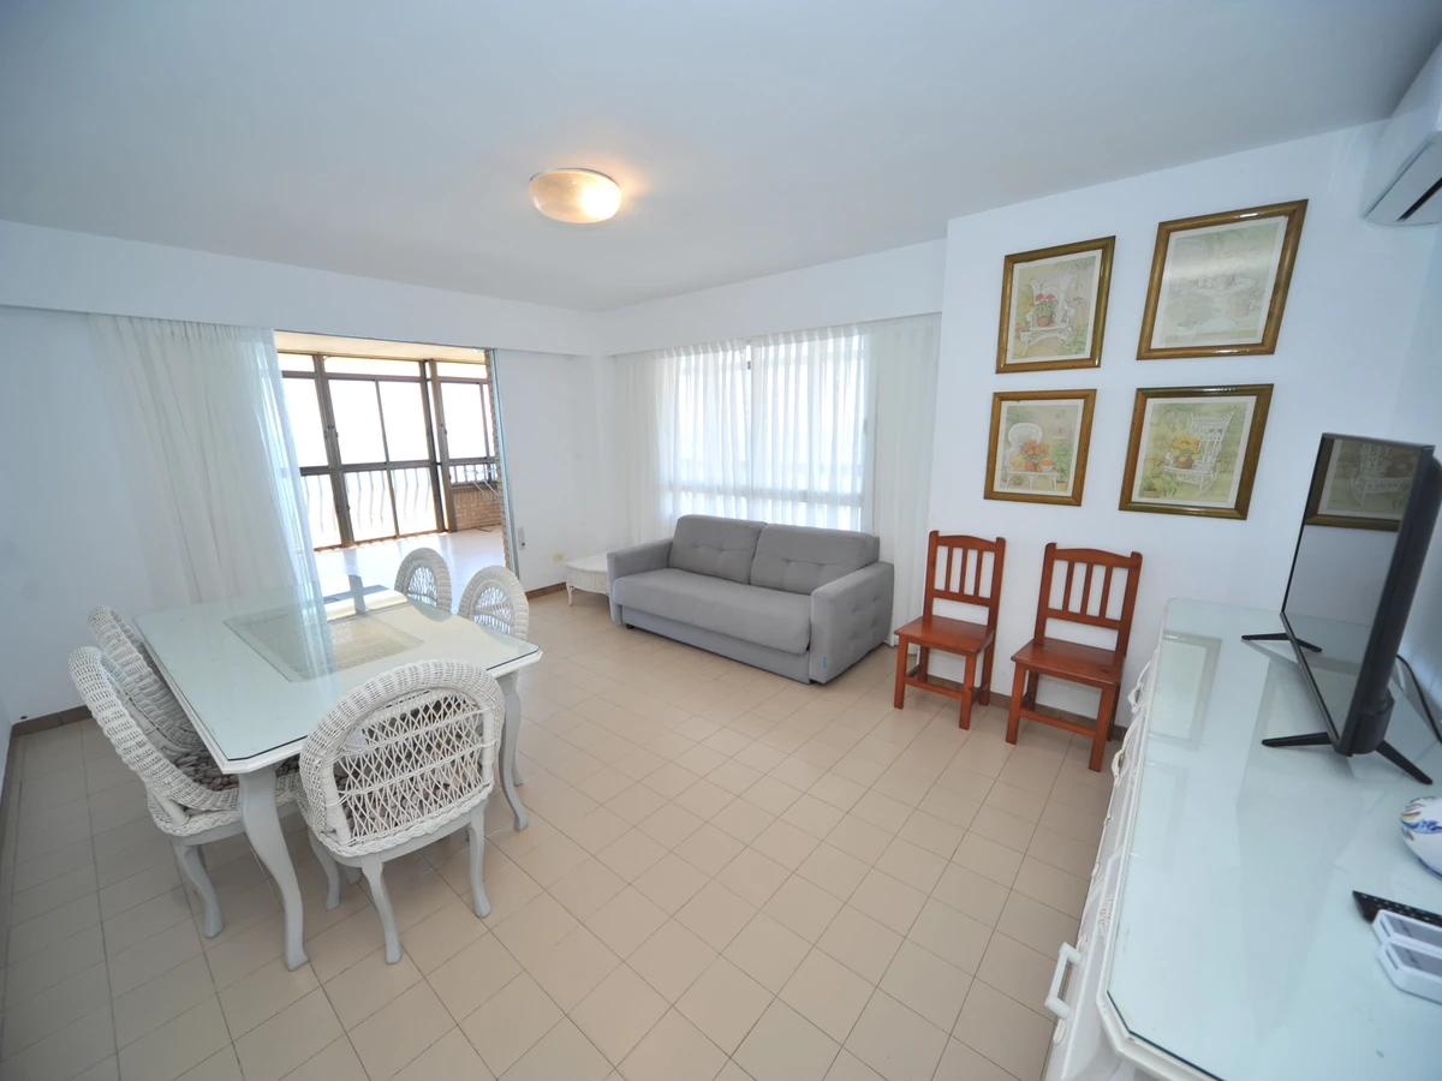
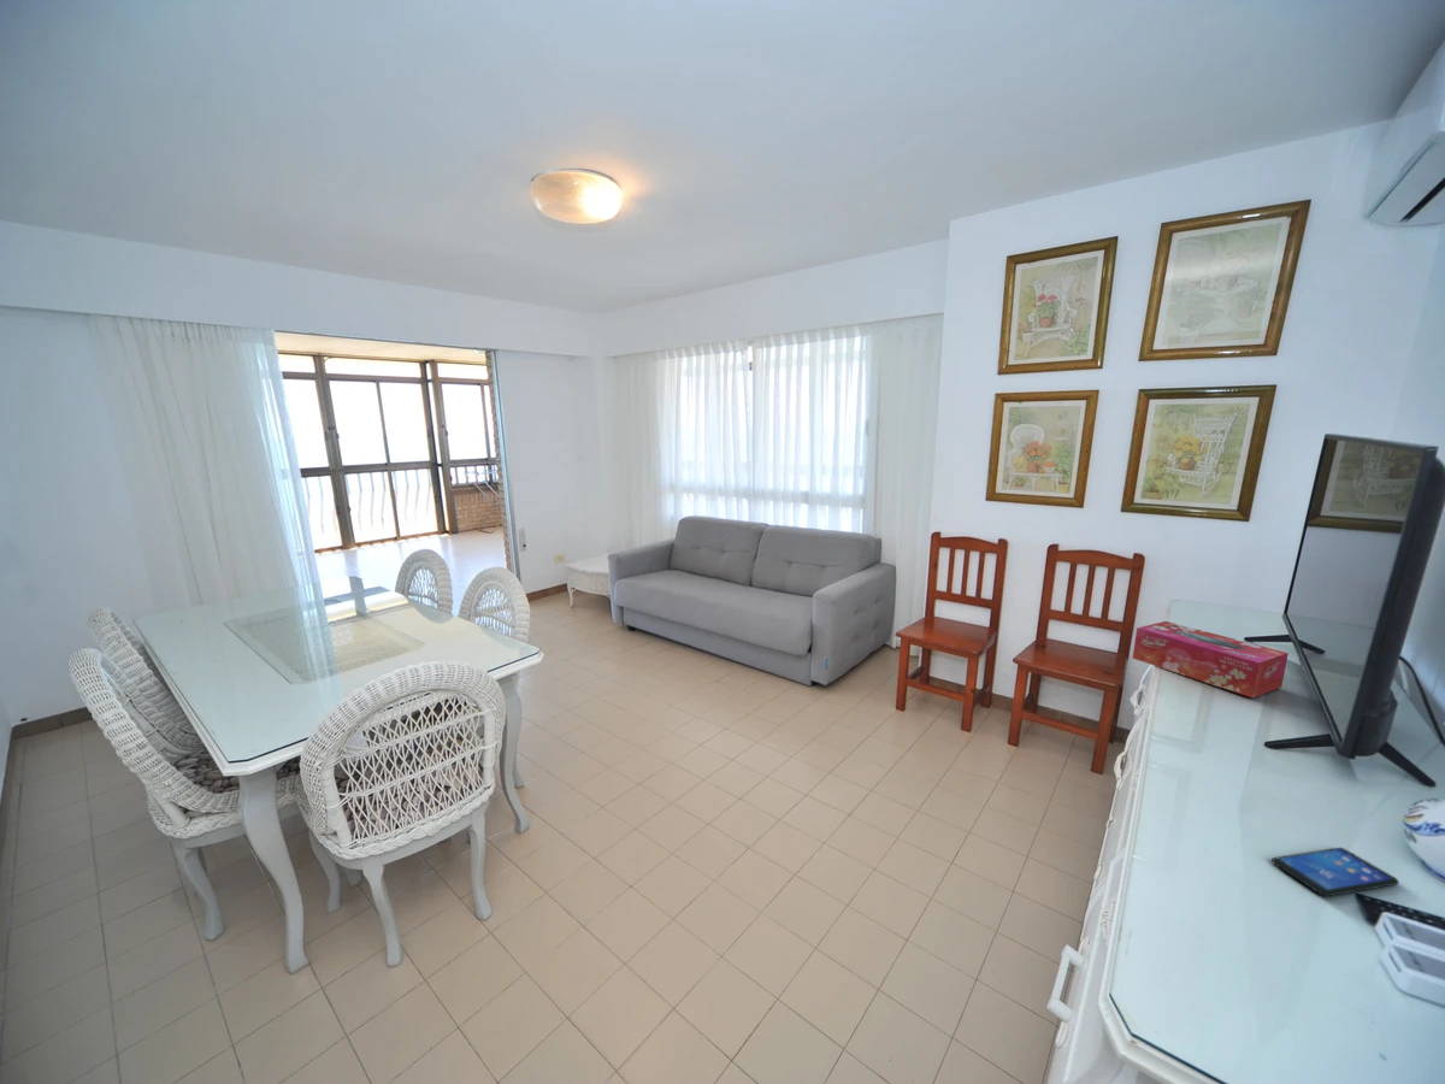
+ tissue box (1204, 655)
+ smartphone (1333, 870)
